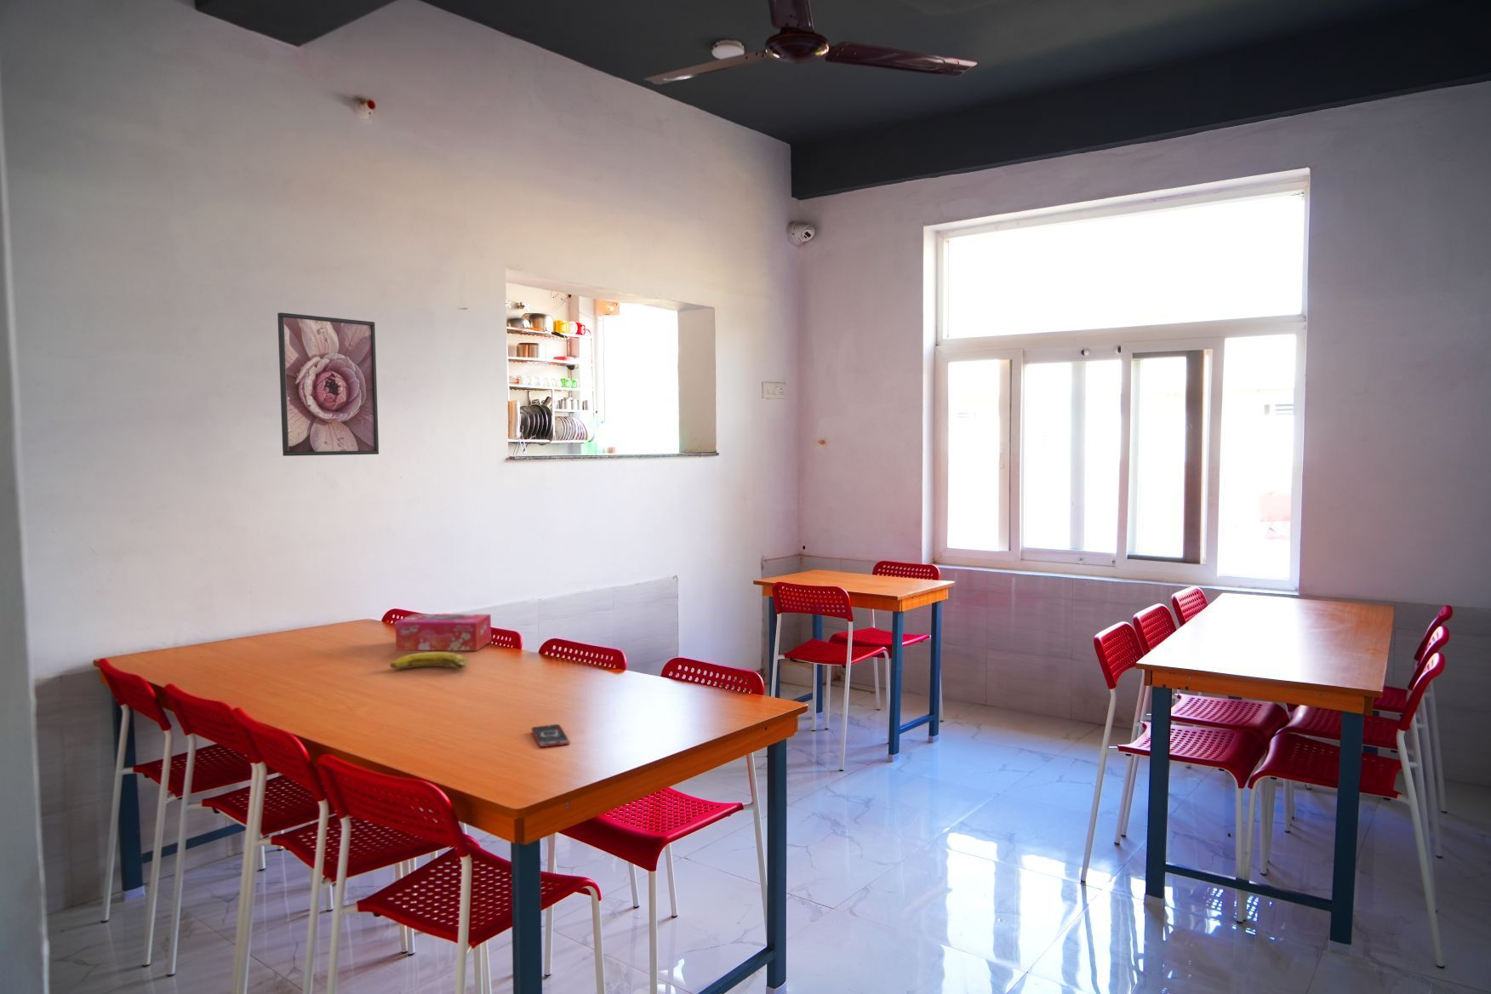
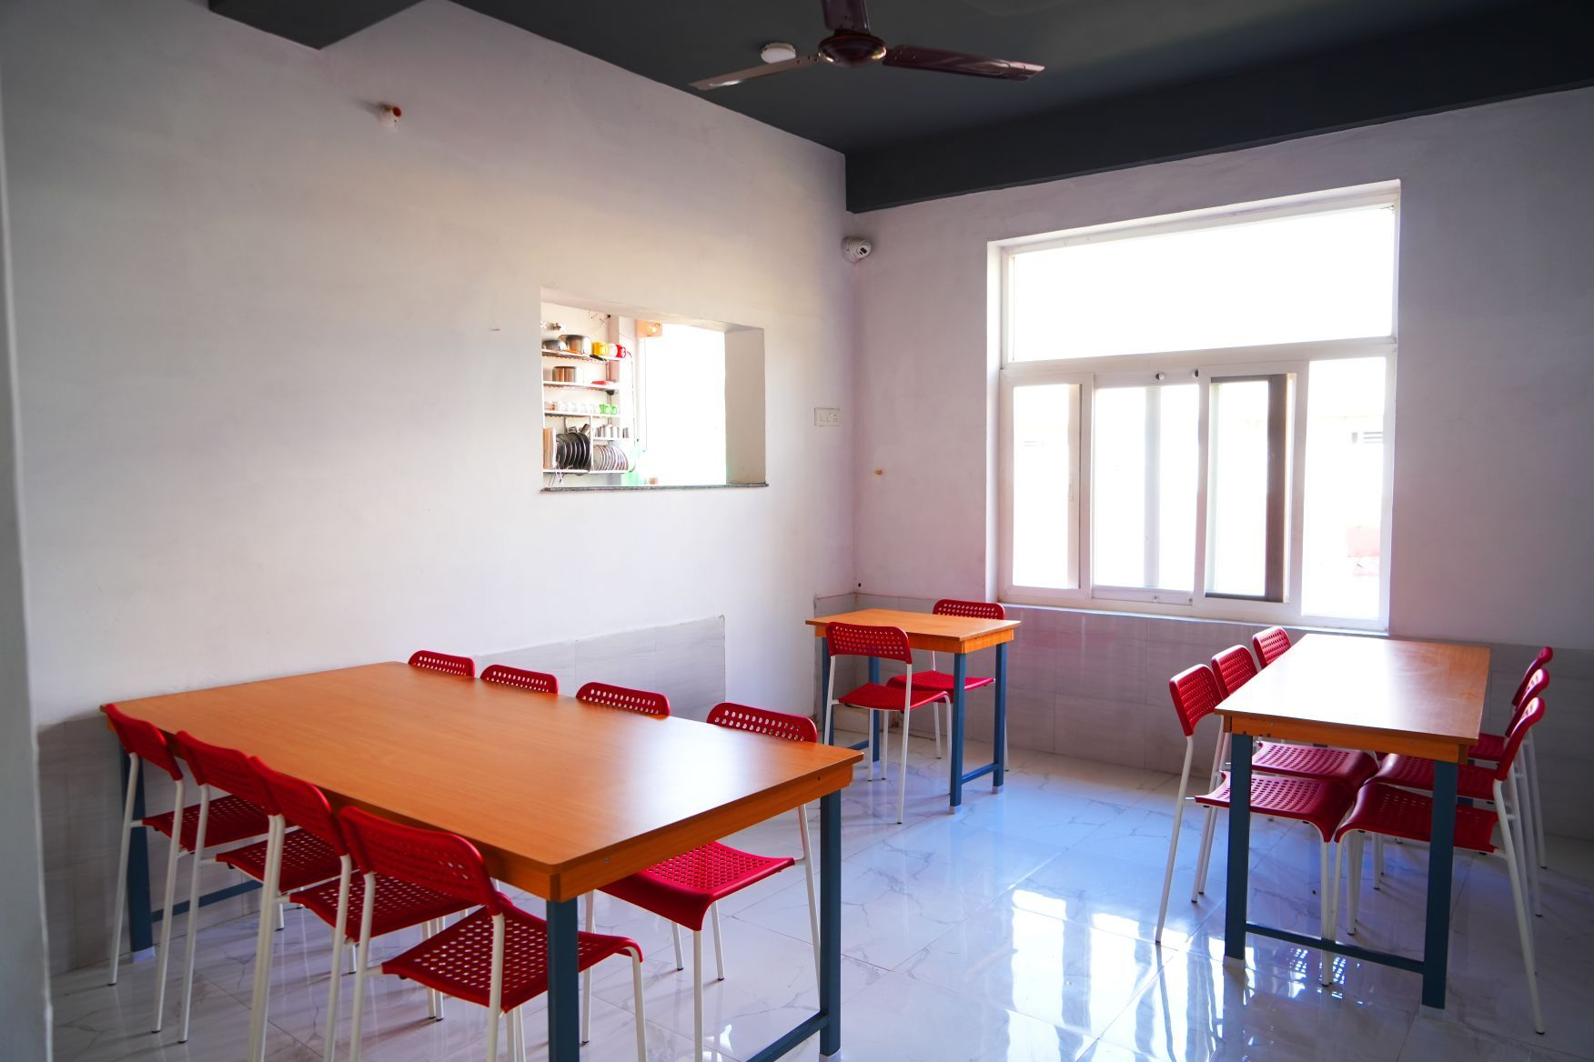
- smartphone (550, 736)
- tissue box (444, 631)
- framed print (331, 386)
- banana (433, 662)
